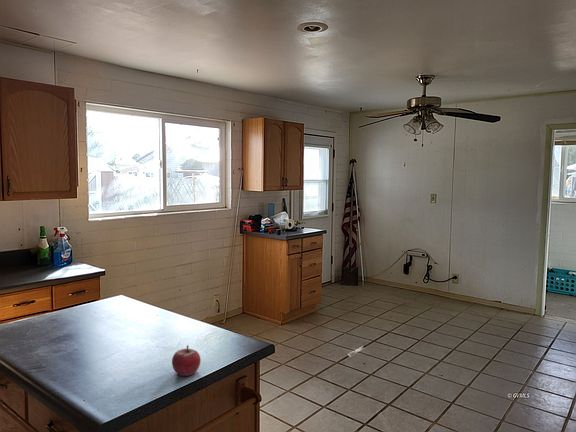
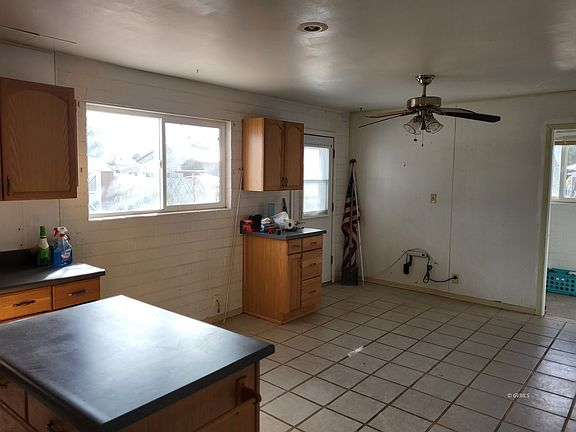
- fruit (186, 359)
